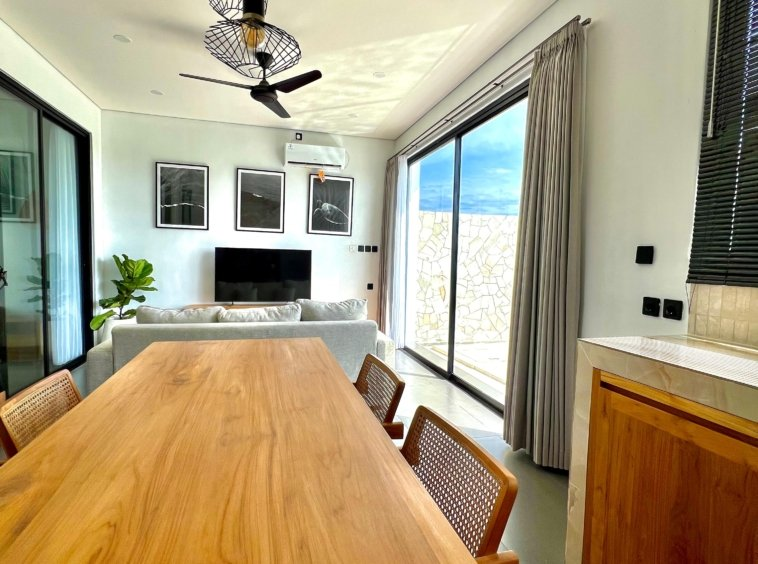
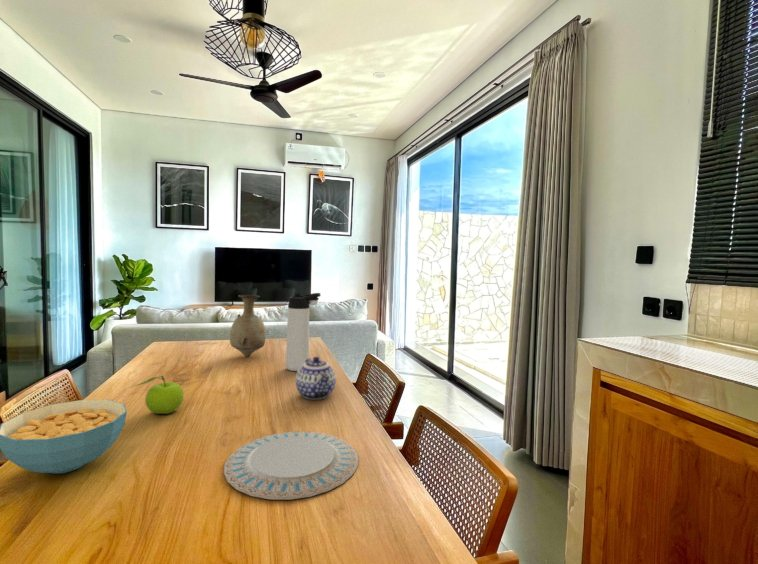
+ thermos bottle (303, 330)
+ fruit (157, 394)
+ teapot (316, 376)
+ vase (248, 326)
+ chinaware (293, 457)
+ cereal bowl (67, 441)
